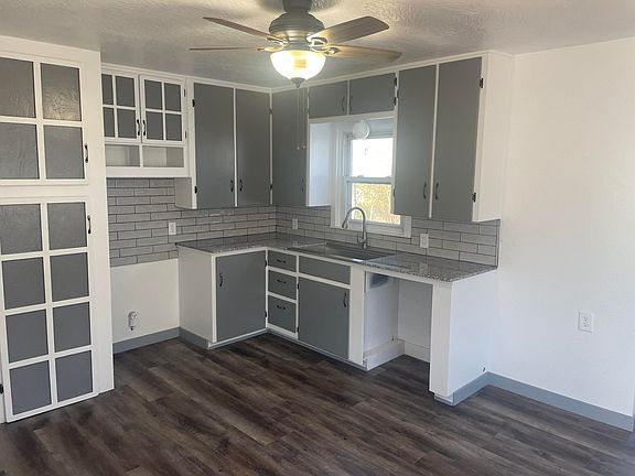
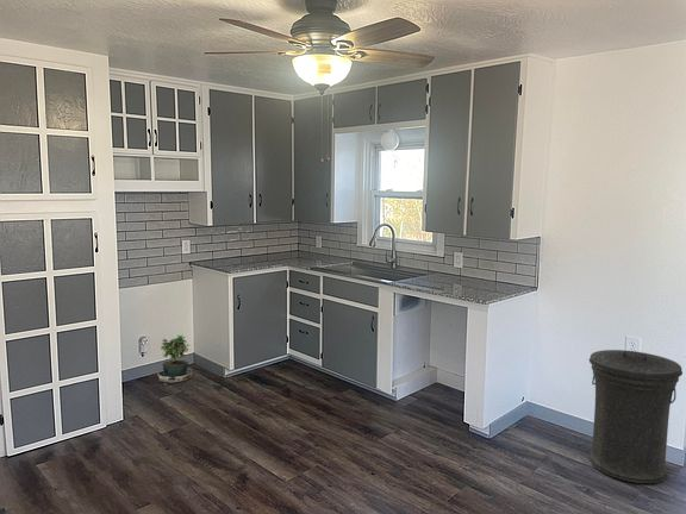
+ potted plant (175, 356)
+ trash can (630, 409)
